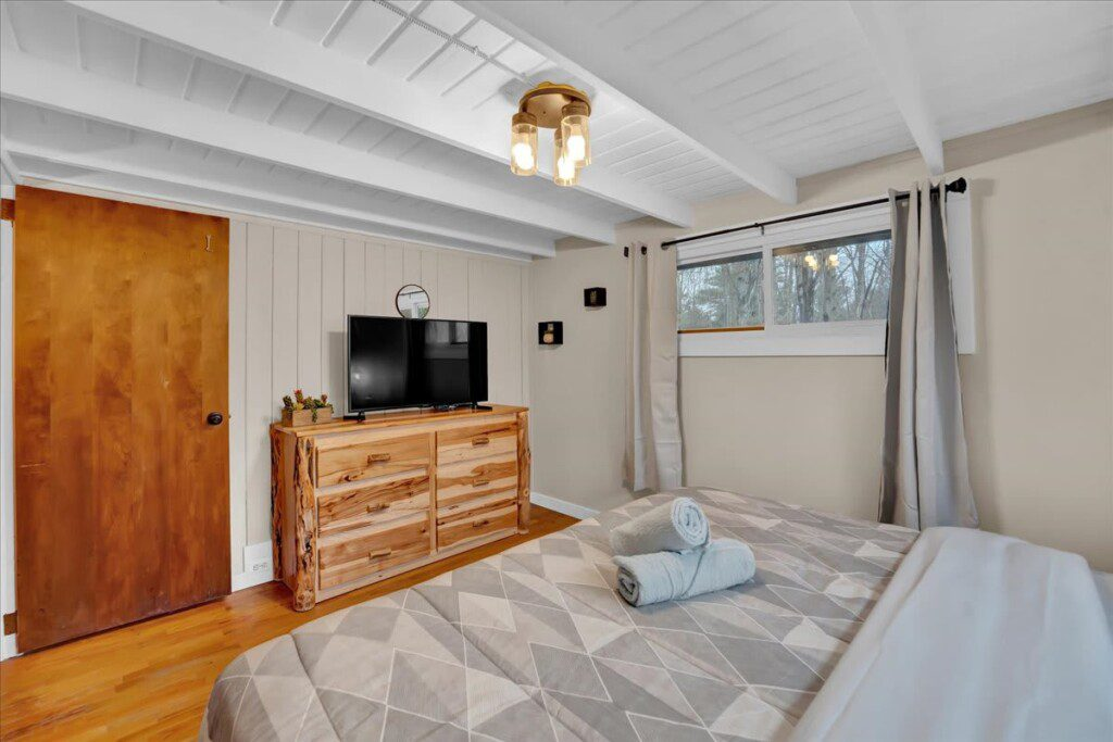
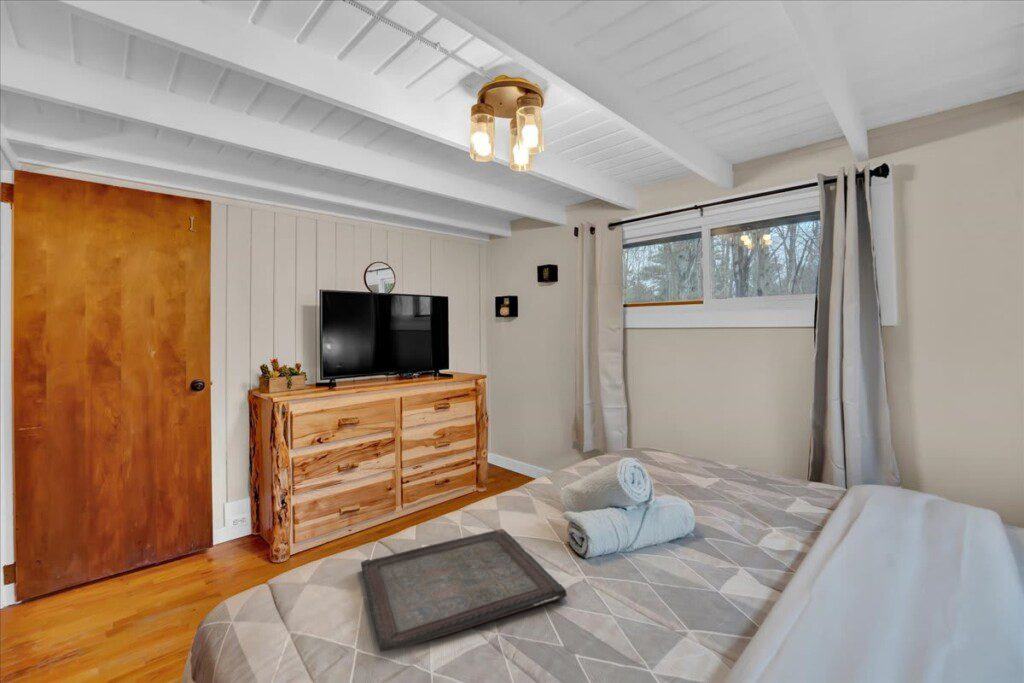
+ serving tray (456, 576)
